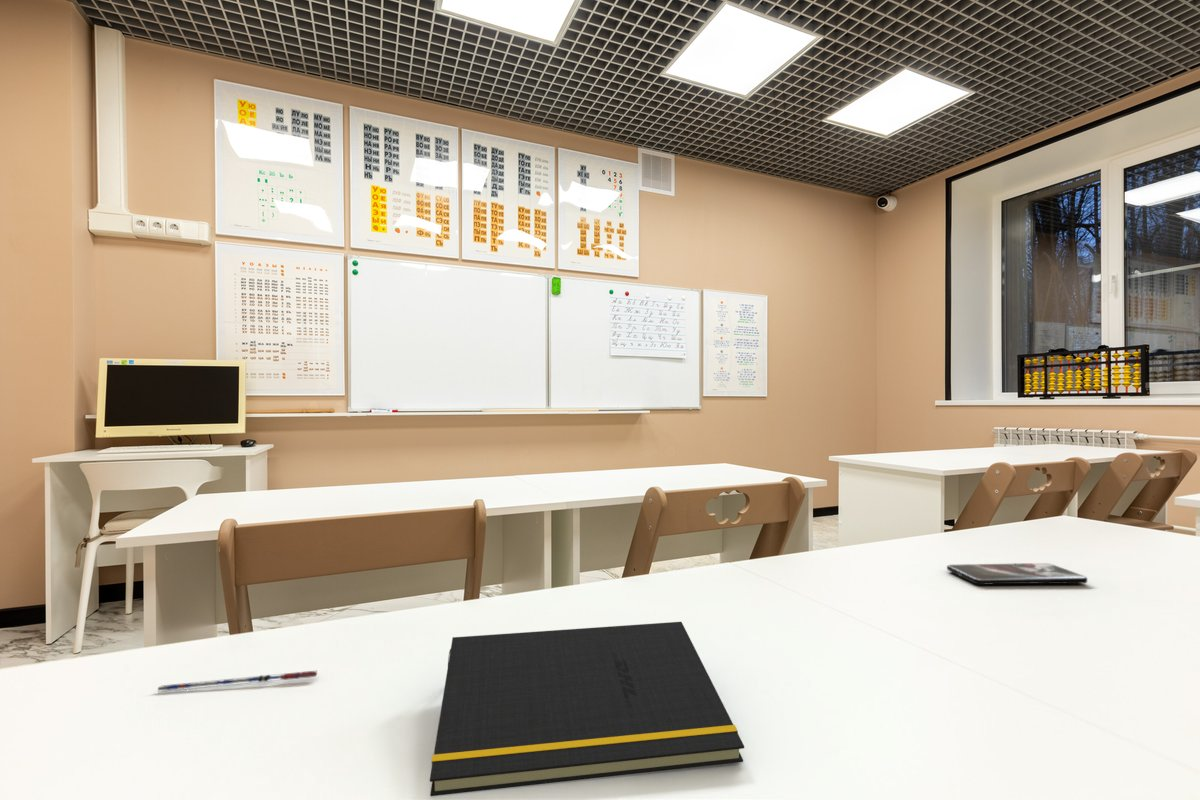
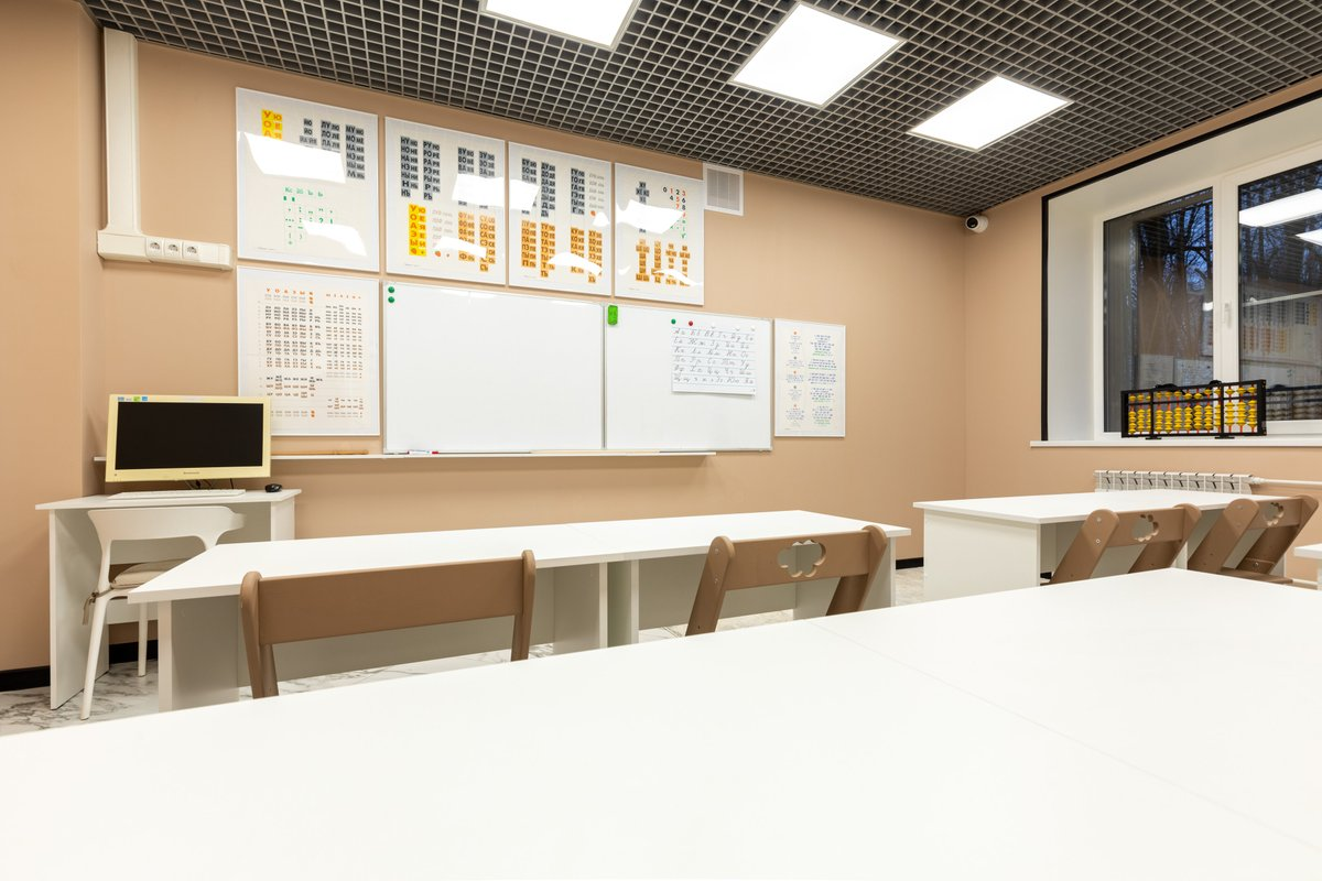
- smartphone (1014, 573)
- pen (239, 680)
- notepad (580, 691)
